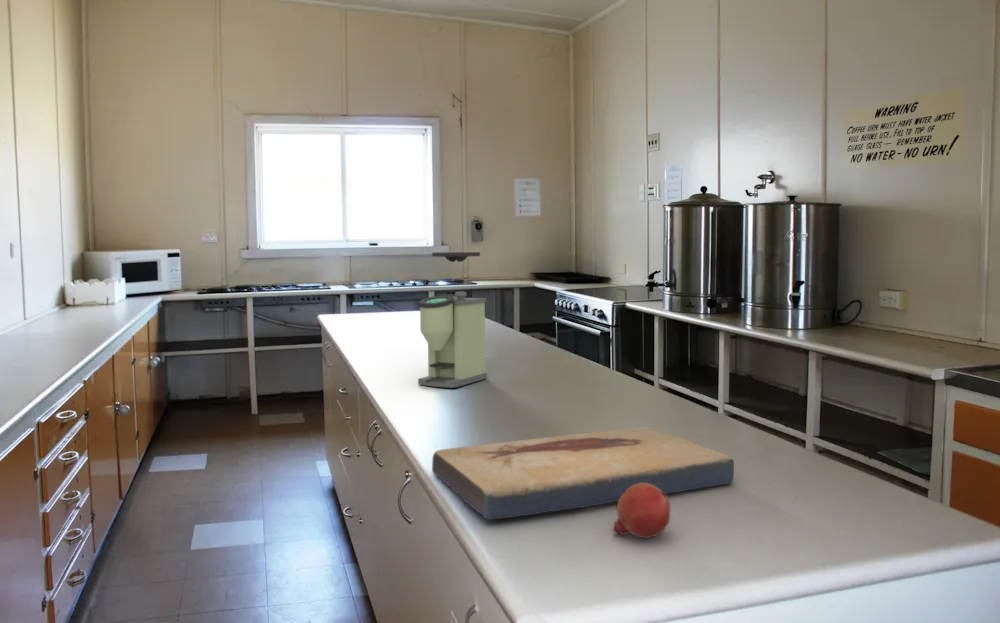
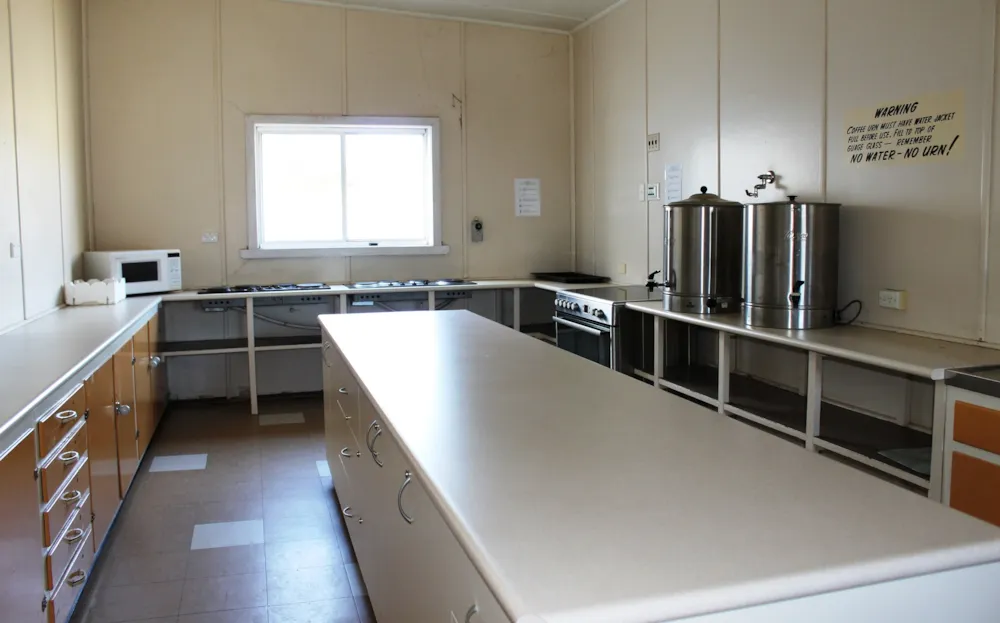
- fish fossil (581, 465)
- coffee grinder (452, 317)
- fruit (641, 510)
